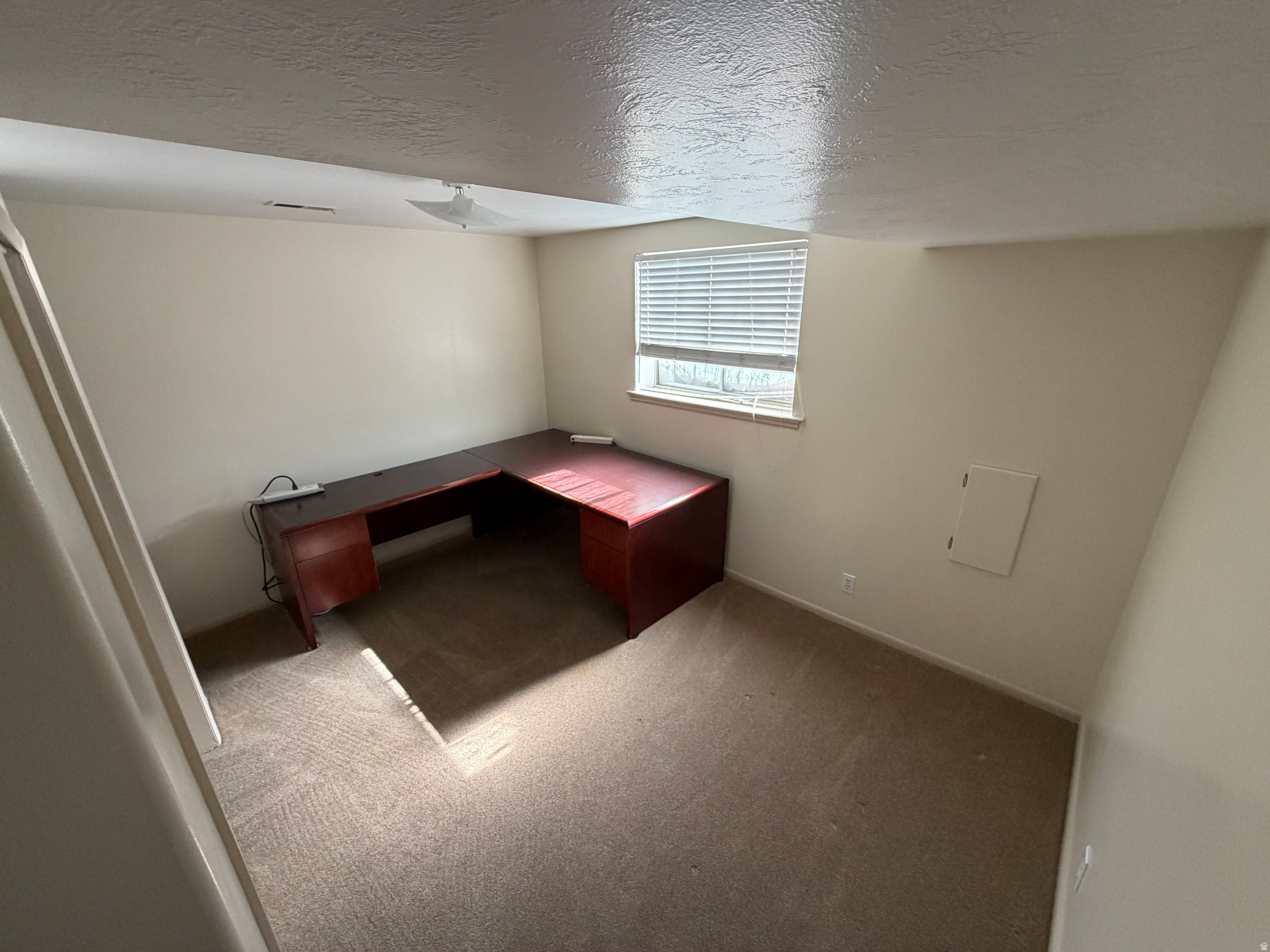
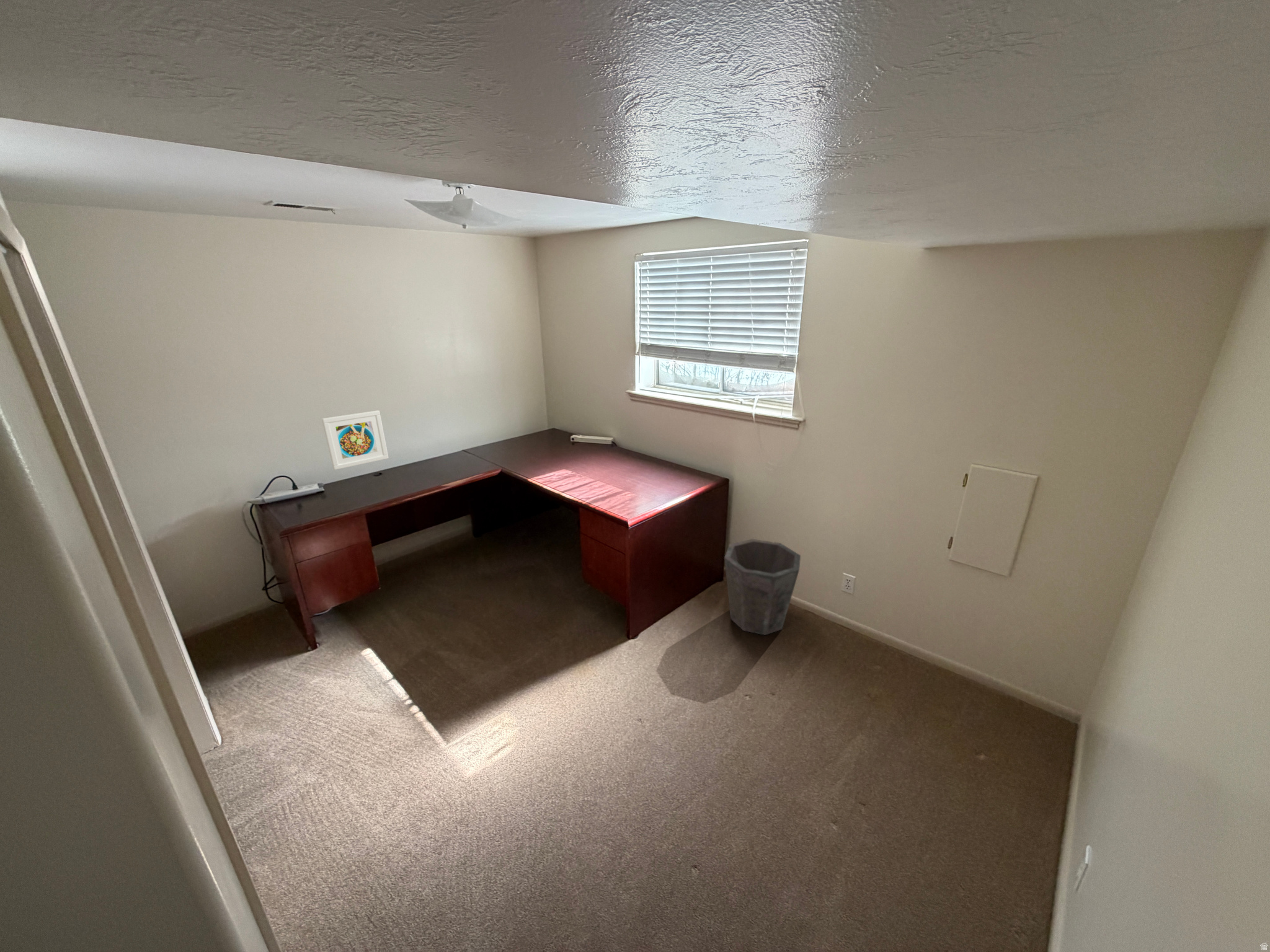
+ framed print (357, 439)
+ waste bin (760, 588)
